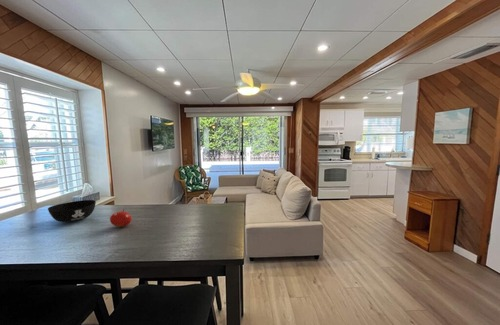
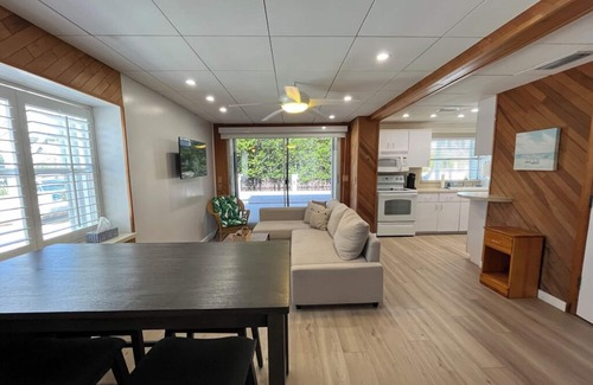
- bowl (73, 212)
- fruit (120, 218)
